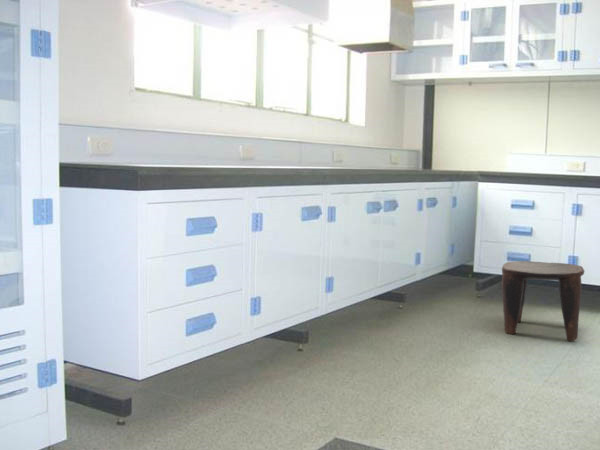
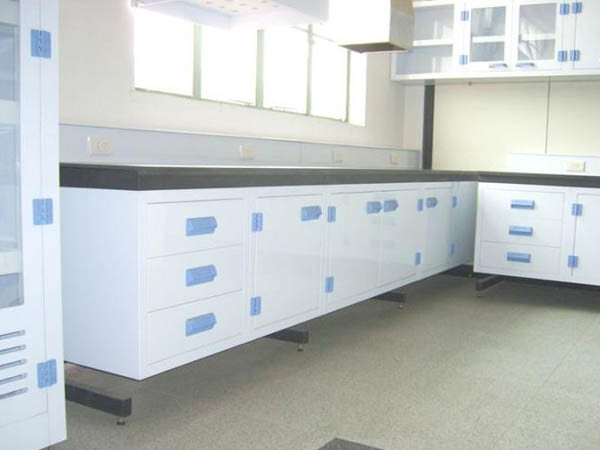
- stool (525, 294)
